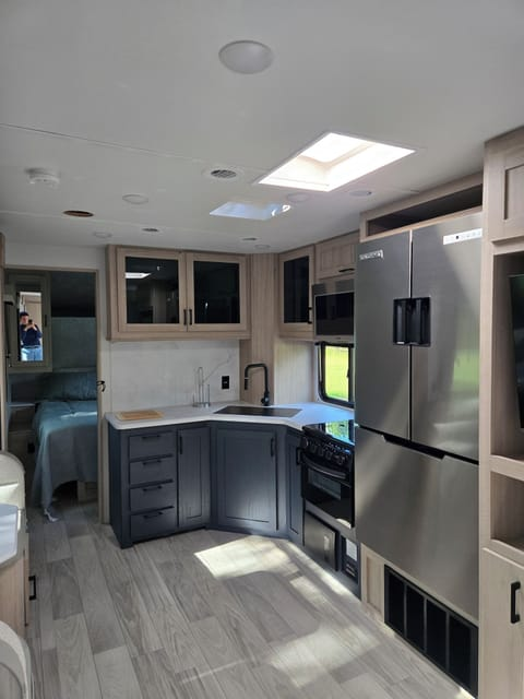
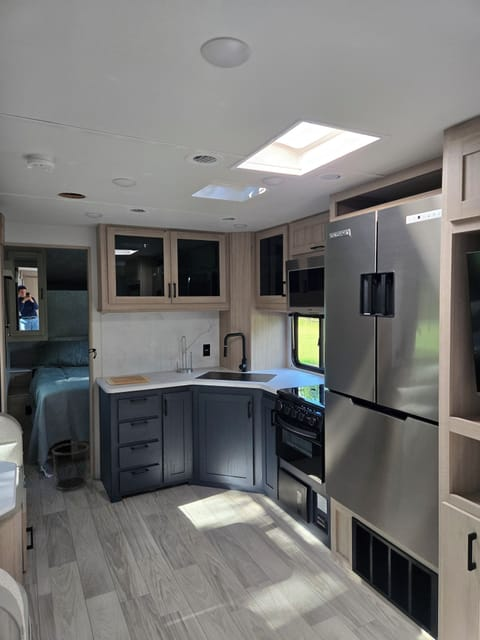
+ waste bin (70, 465)
